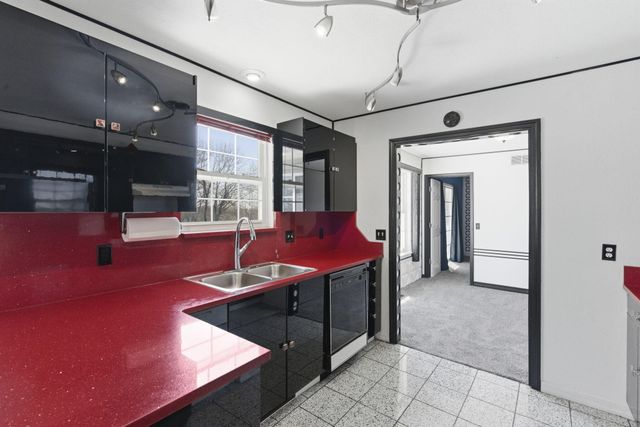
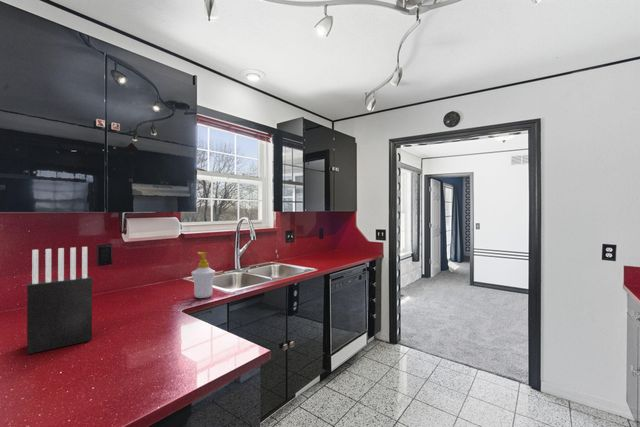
+ knife block (60, 294)
+ soap bottle (203, 274)
